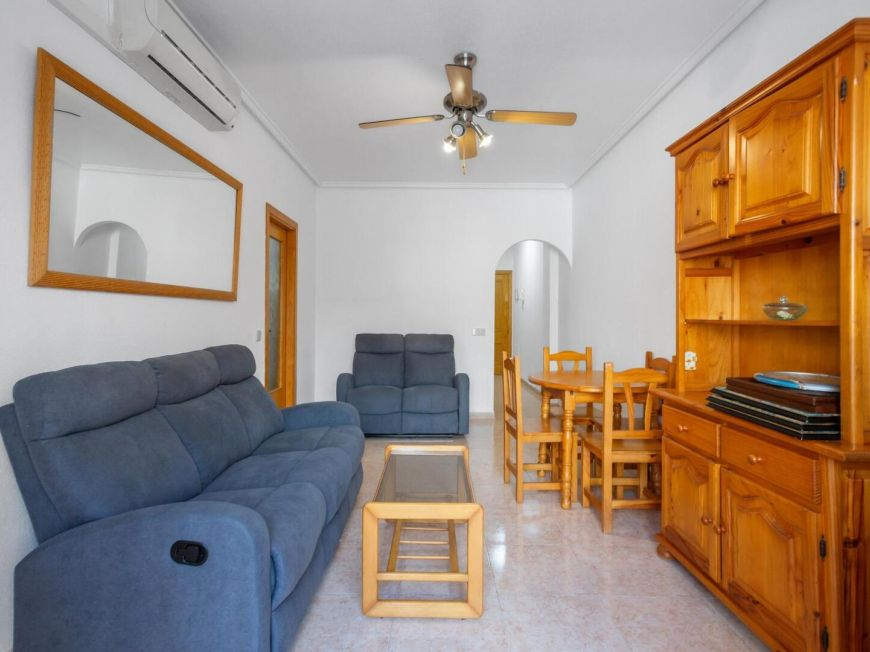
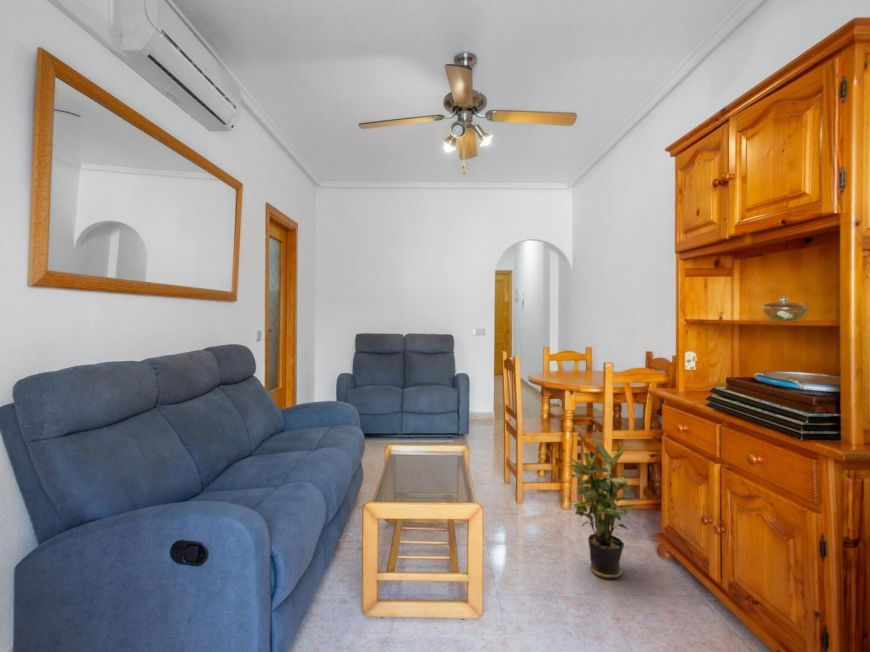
+ potted plant (599, 506)
